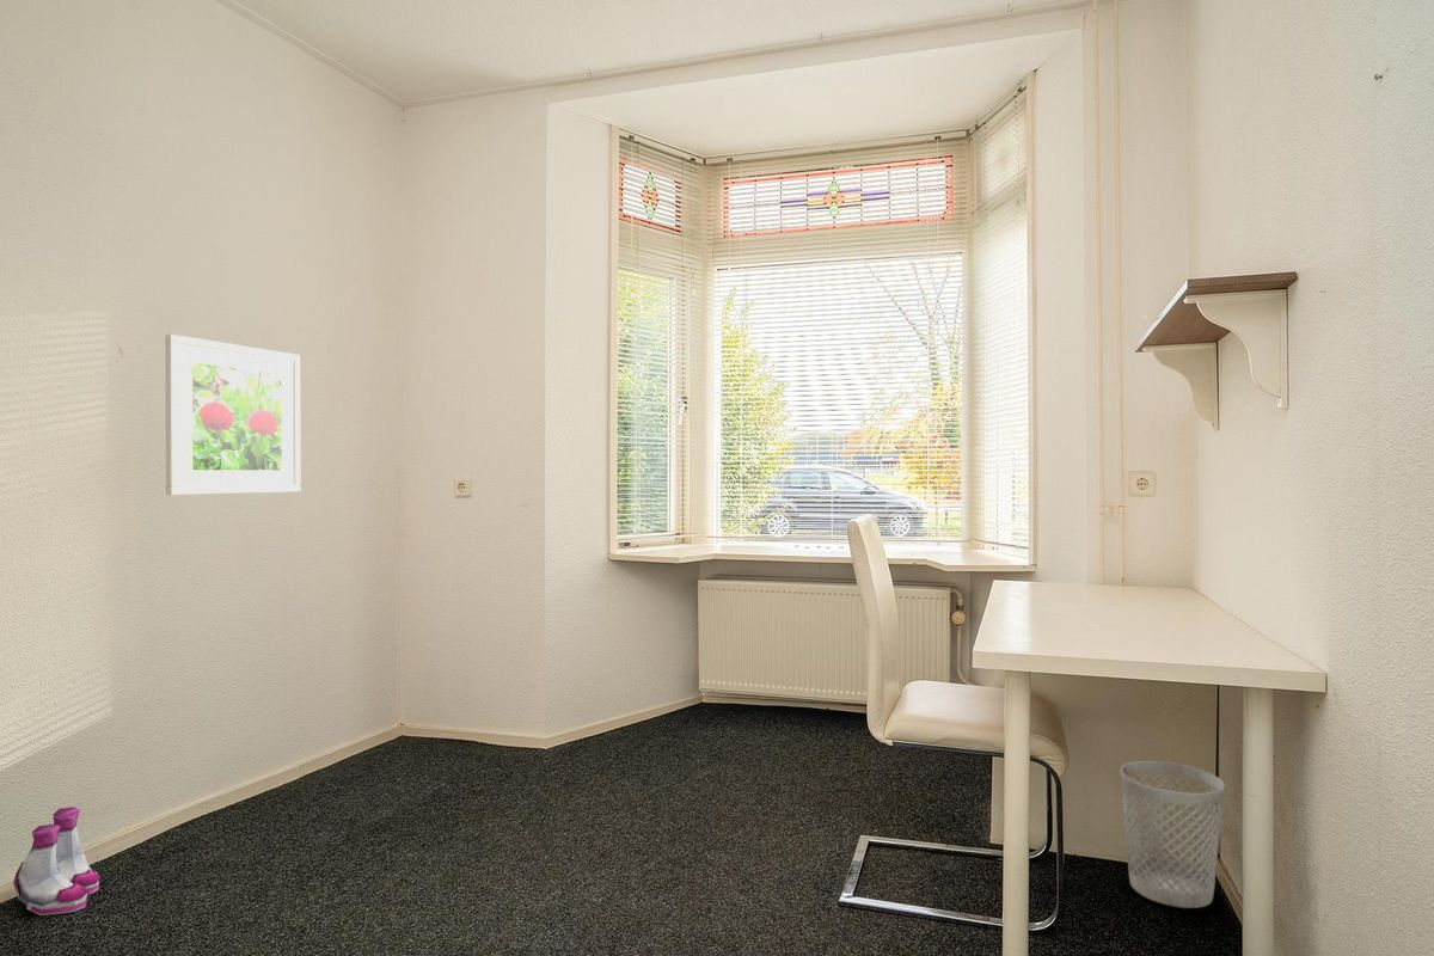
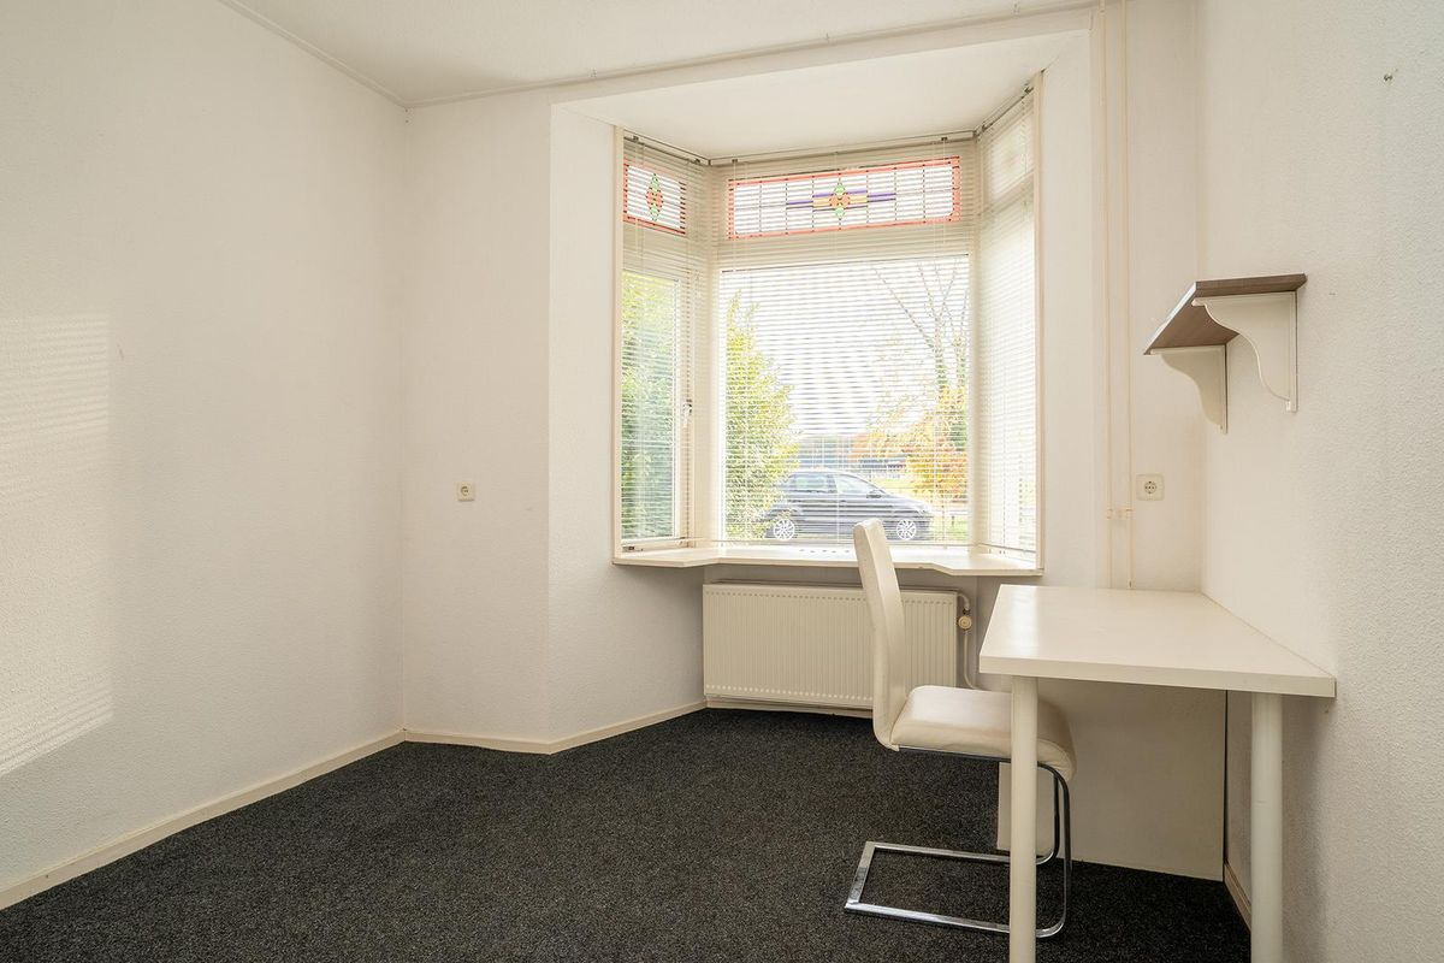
- wastebasket (1170, 833)
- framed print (238, 419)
- boots (61, 854)
